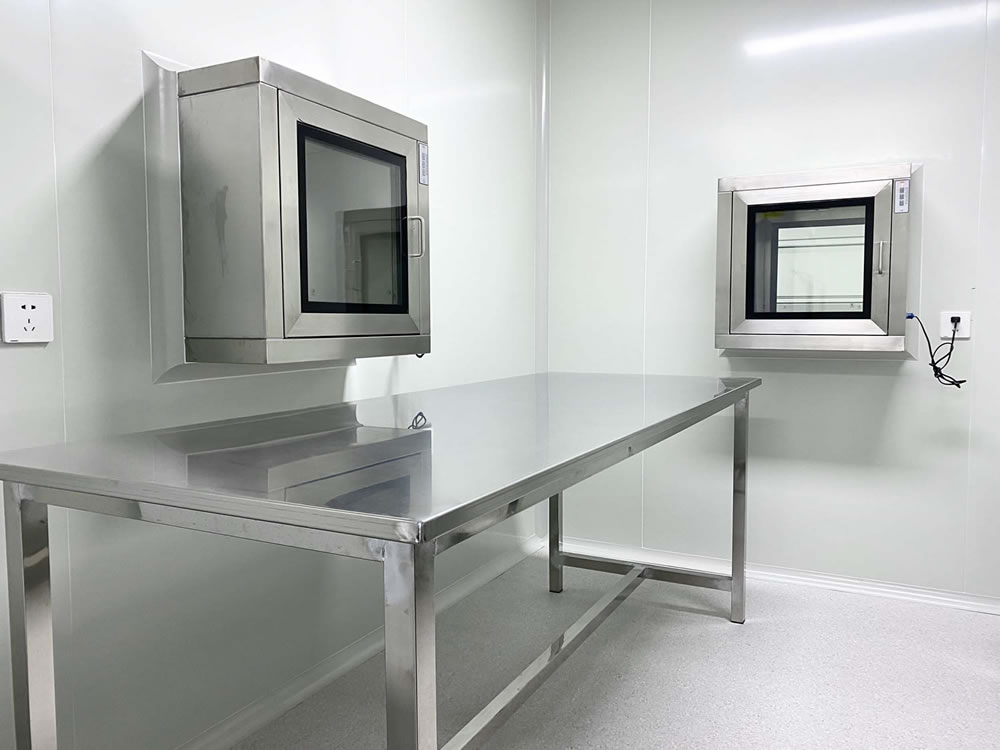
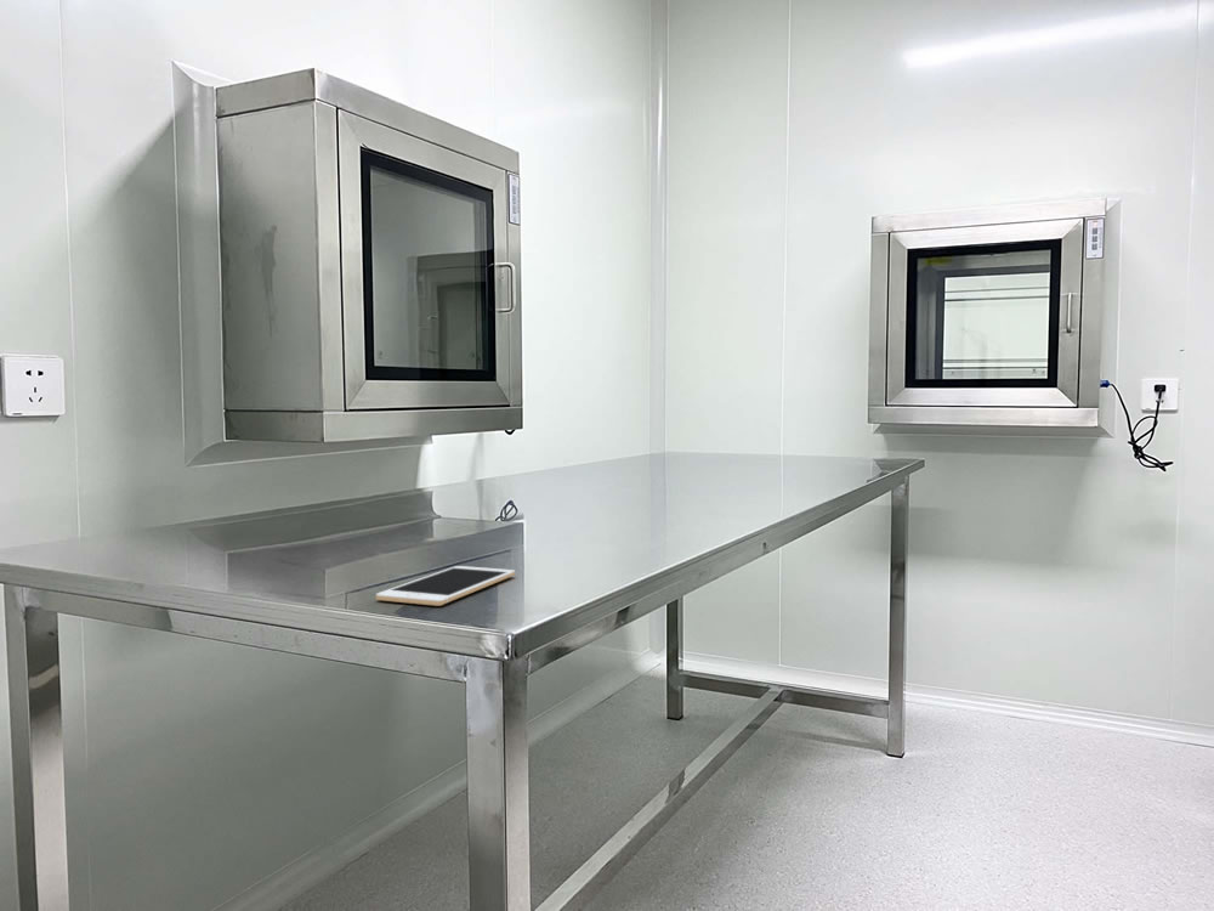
+ cell phone (449, 583)
